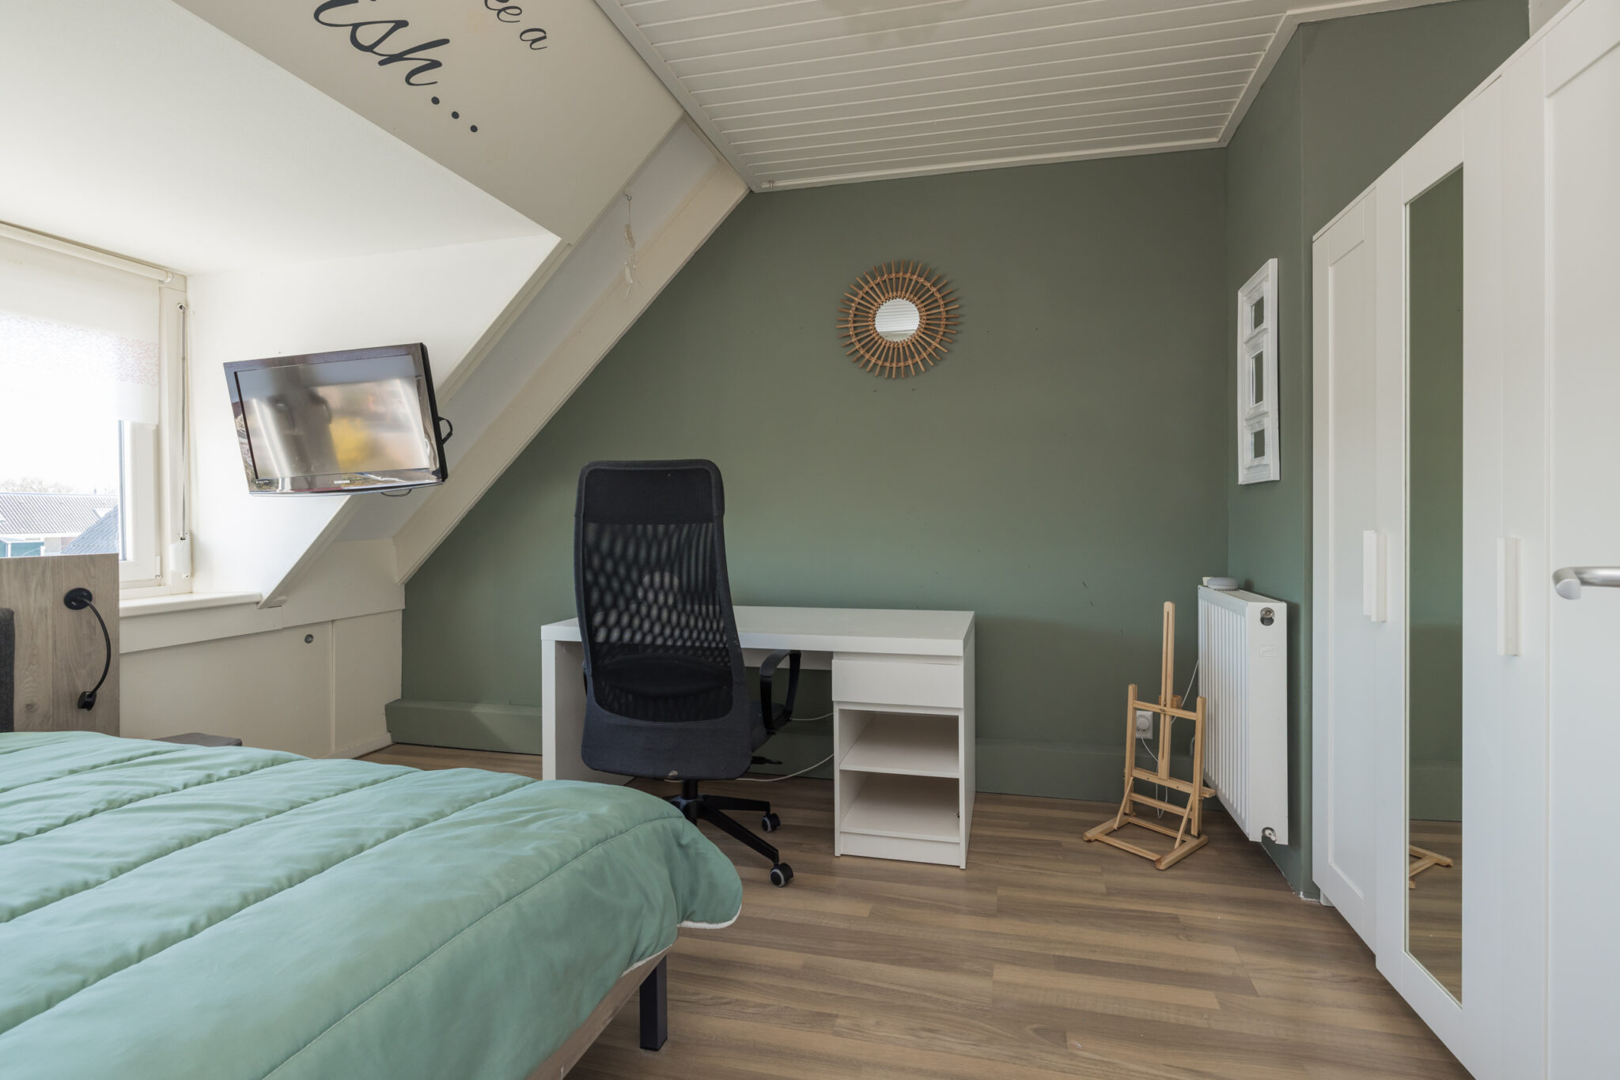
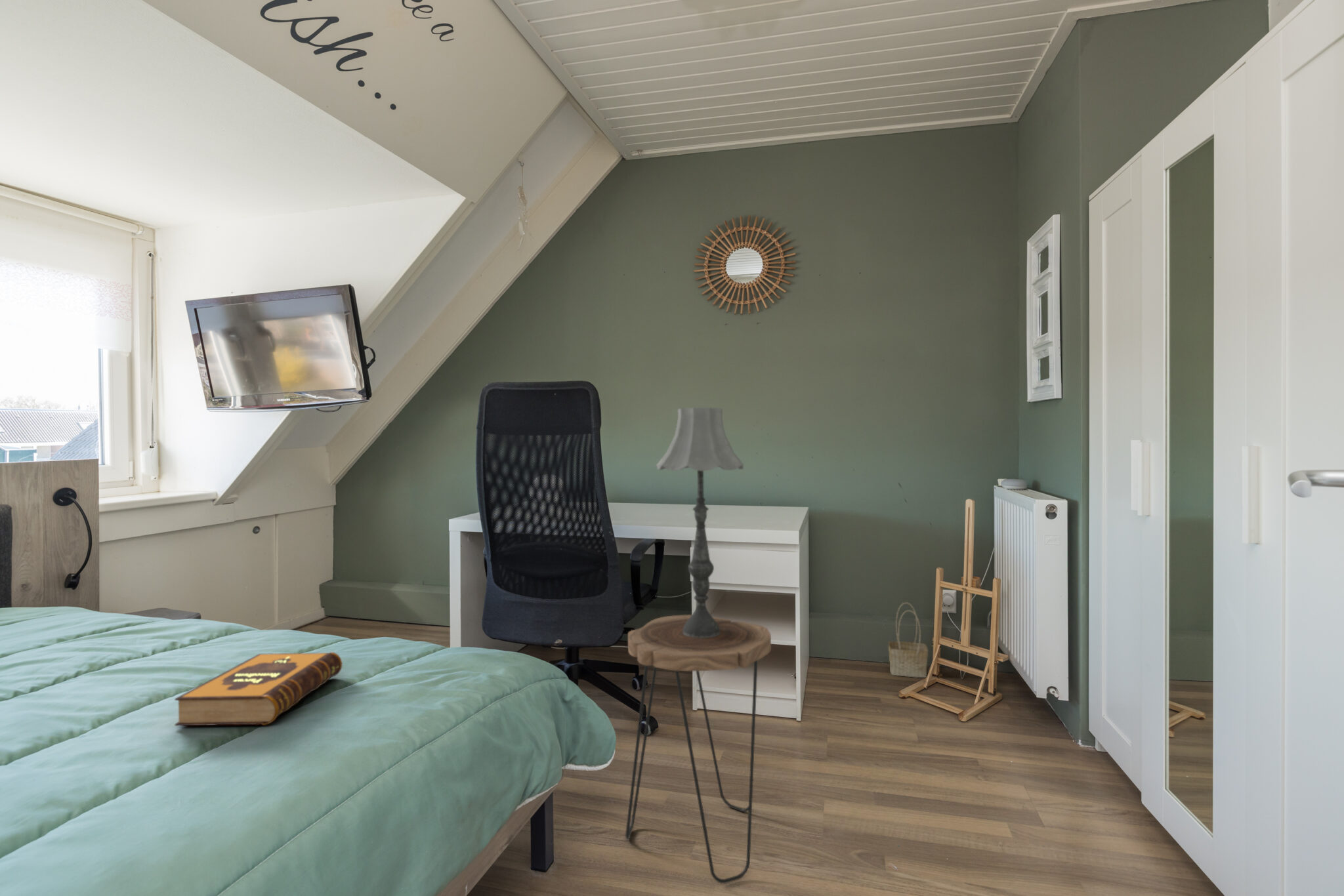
+ side table (690, 735)
+ table lamp (700, 519)
+ hardback book (267, 685)
+ basket (908, 642)
